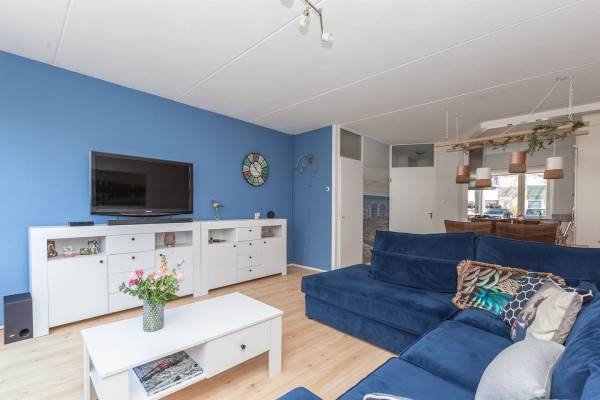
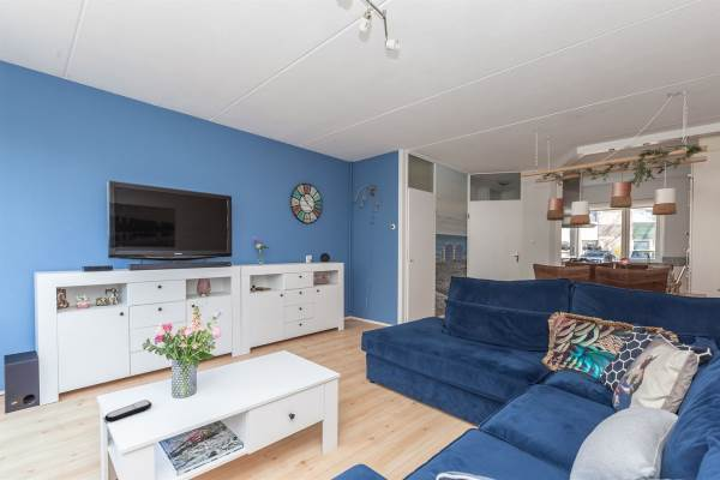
+ remote control (128, 410)
